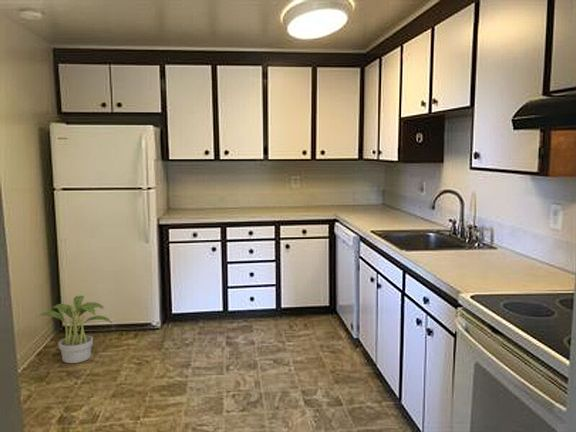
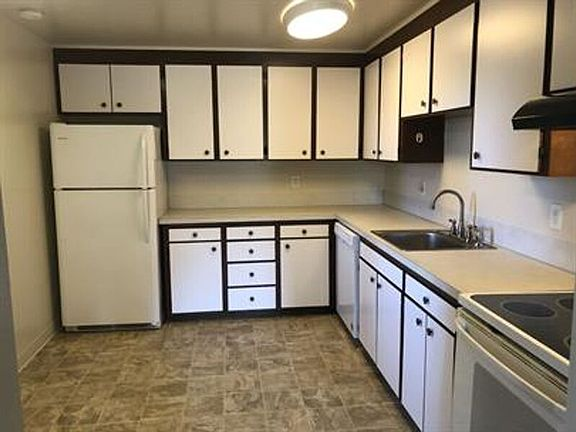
- potted plant (74, 329)
